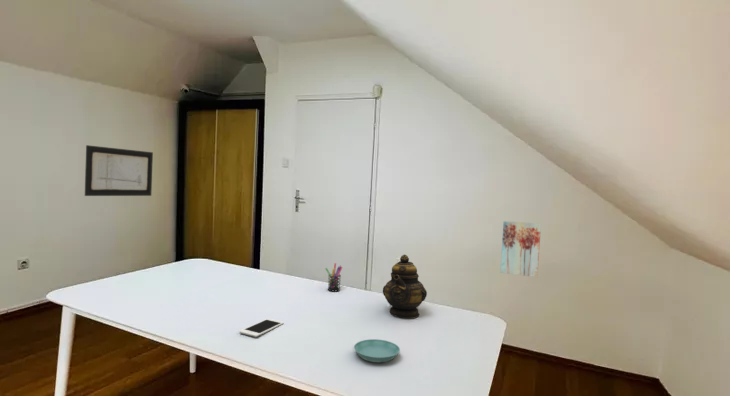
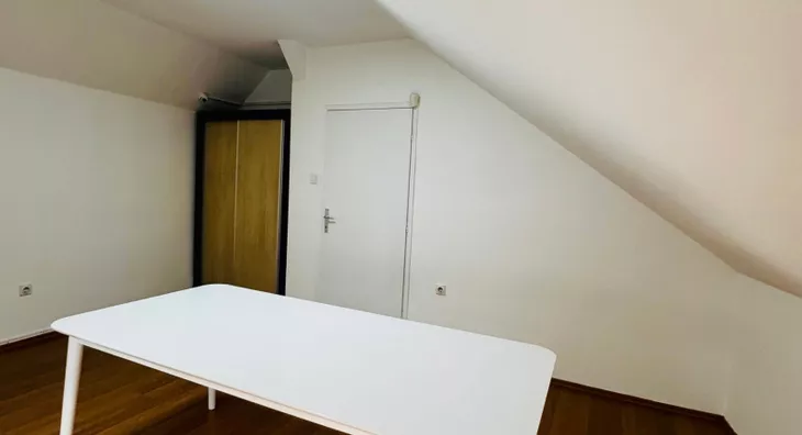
- pen holder (333, 276)
- teapot (405, 283)
- cell phone (262, 327)
- saucer (376, 351)
- wall art (520, 248)
- wall art (121, 172)
